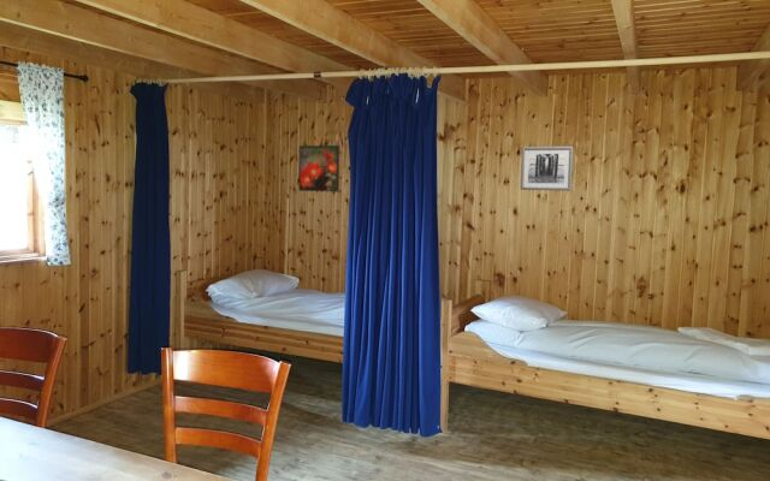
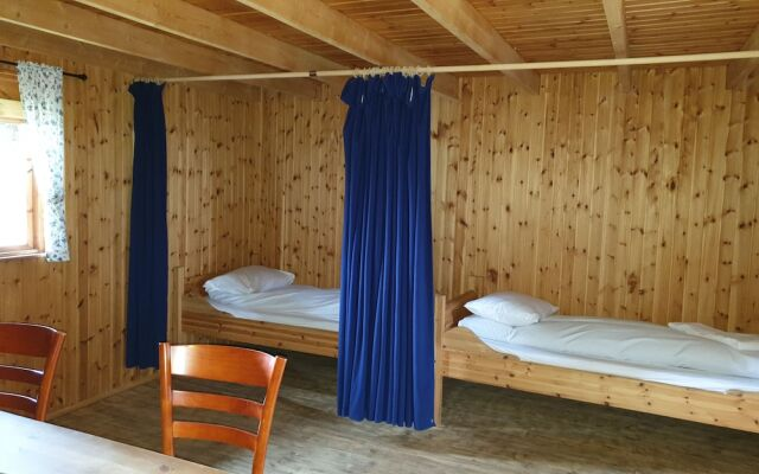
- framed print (319, 168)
- wall art (546, 168)
